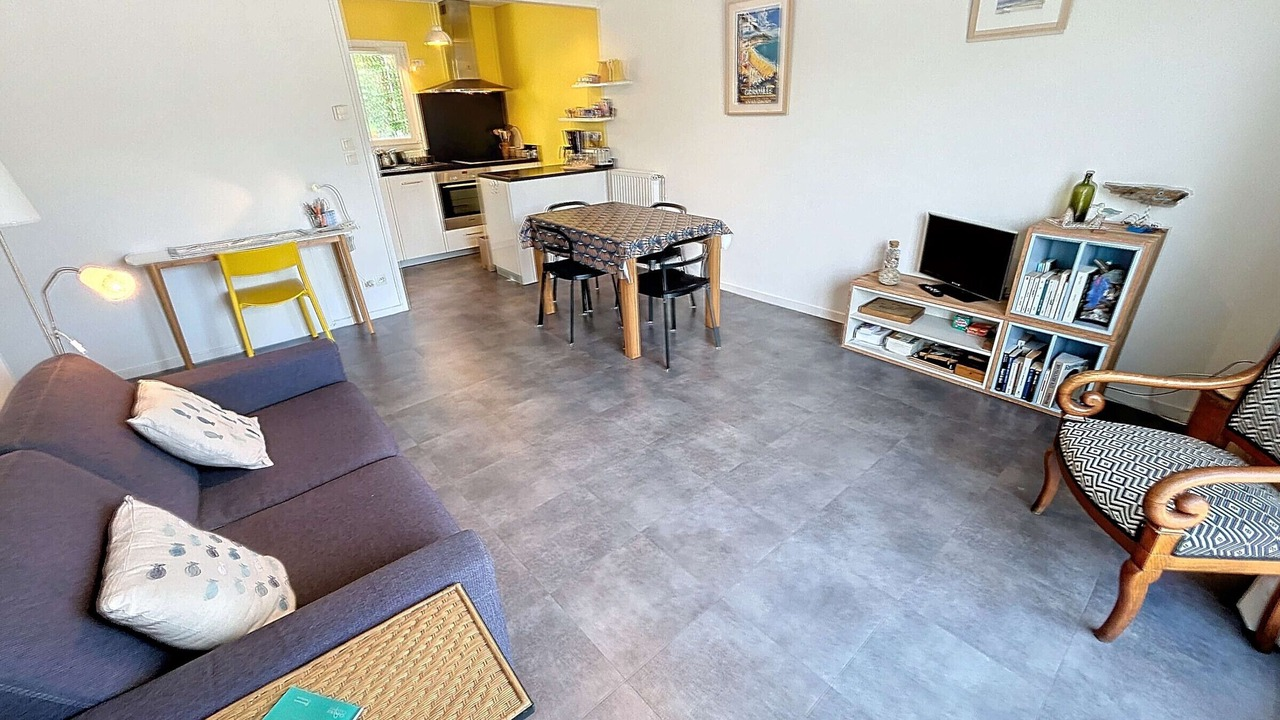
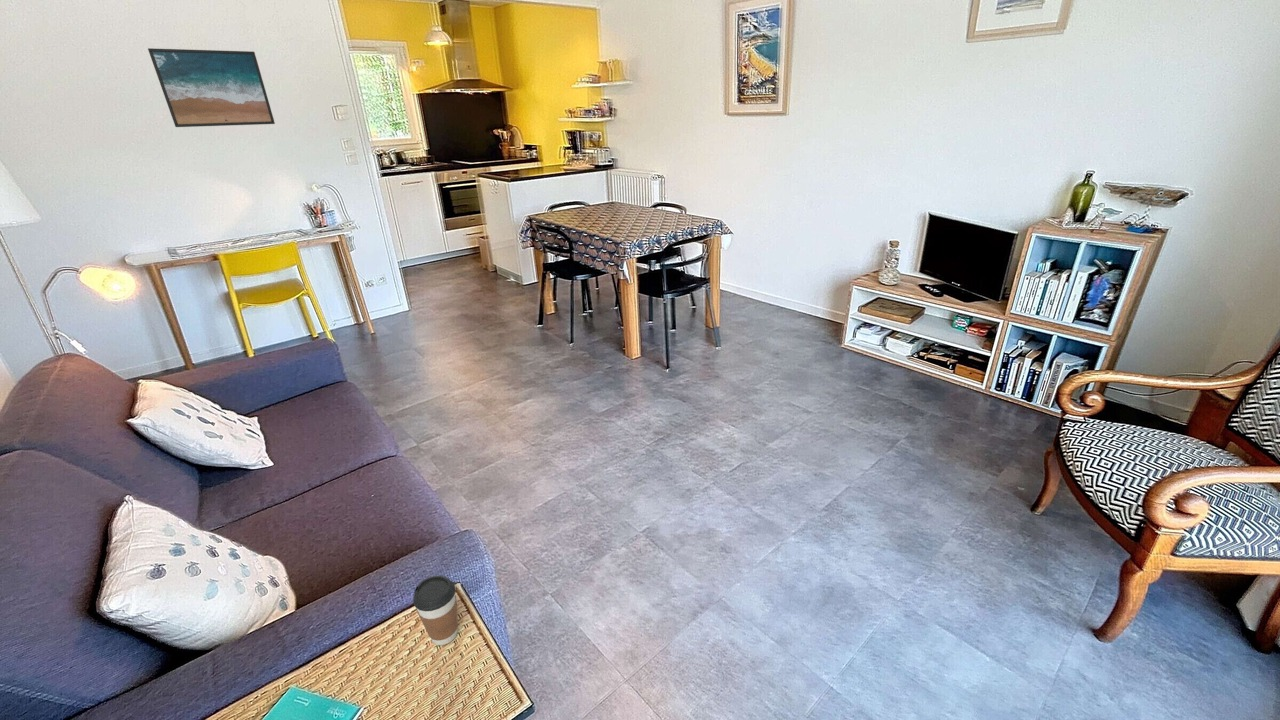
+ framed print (215, 88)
+ coffee cup (439, 611)
